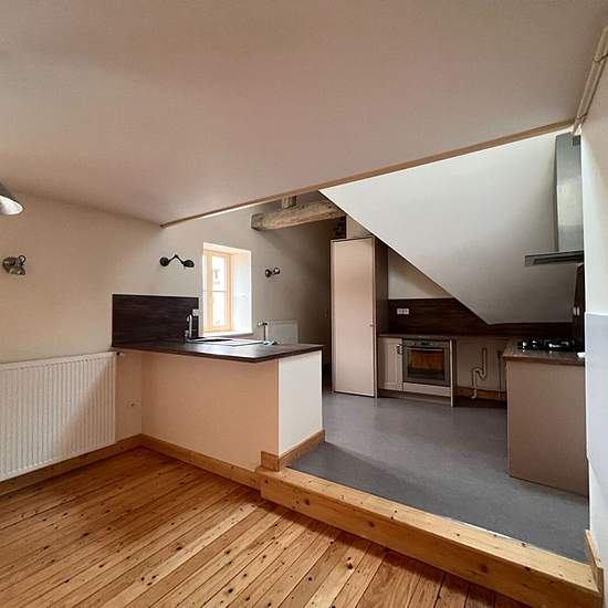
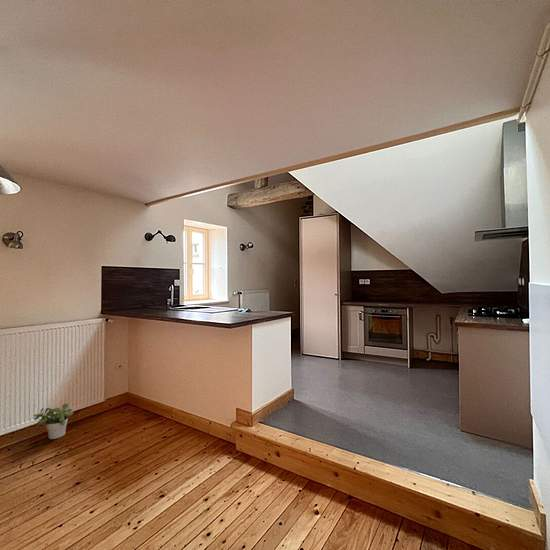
+ potted plant (54, 421)
